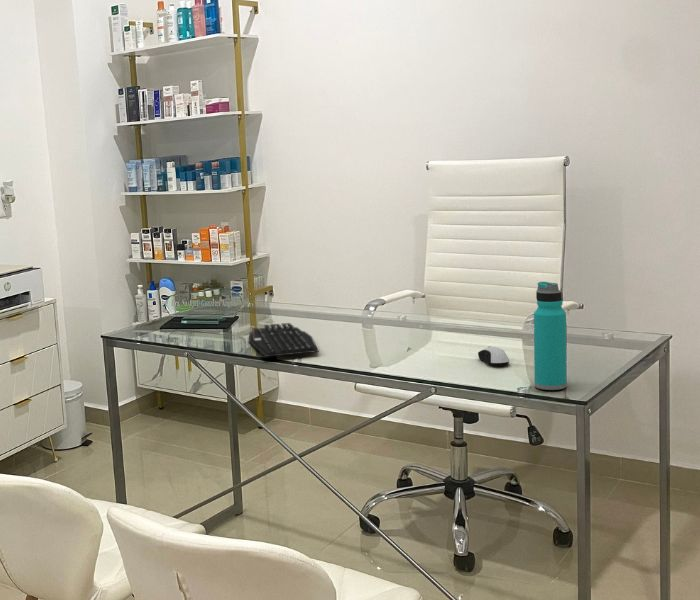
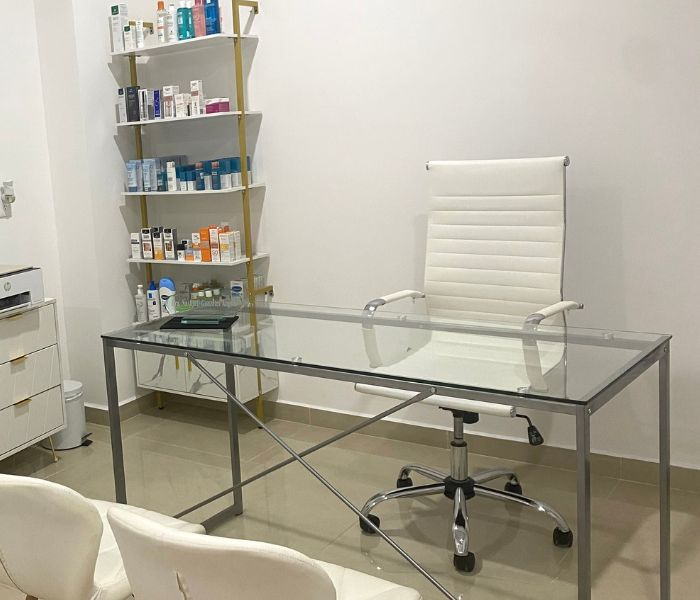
- keyboard (280, 337)
- water bottle (550, 335)
- computer mouse (494, 354)
